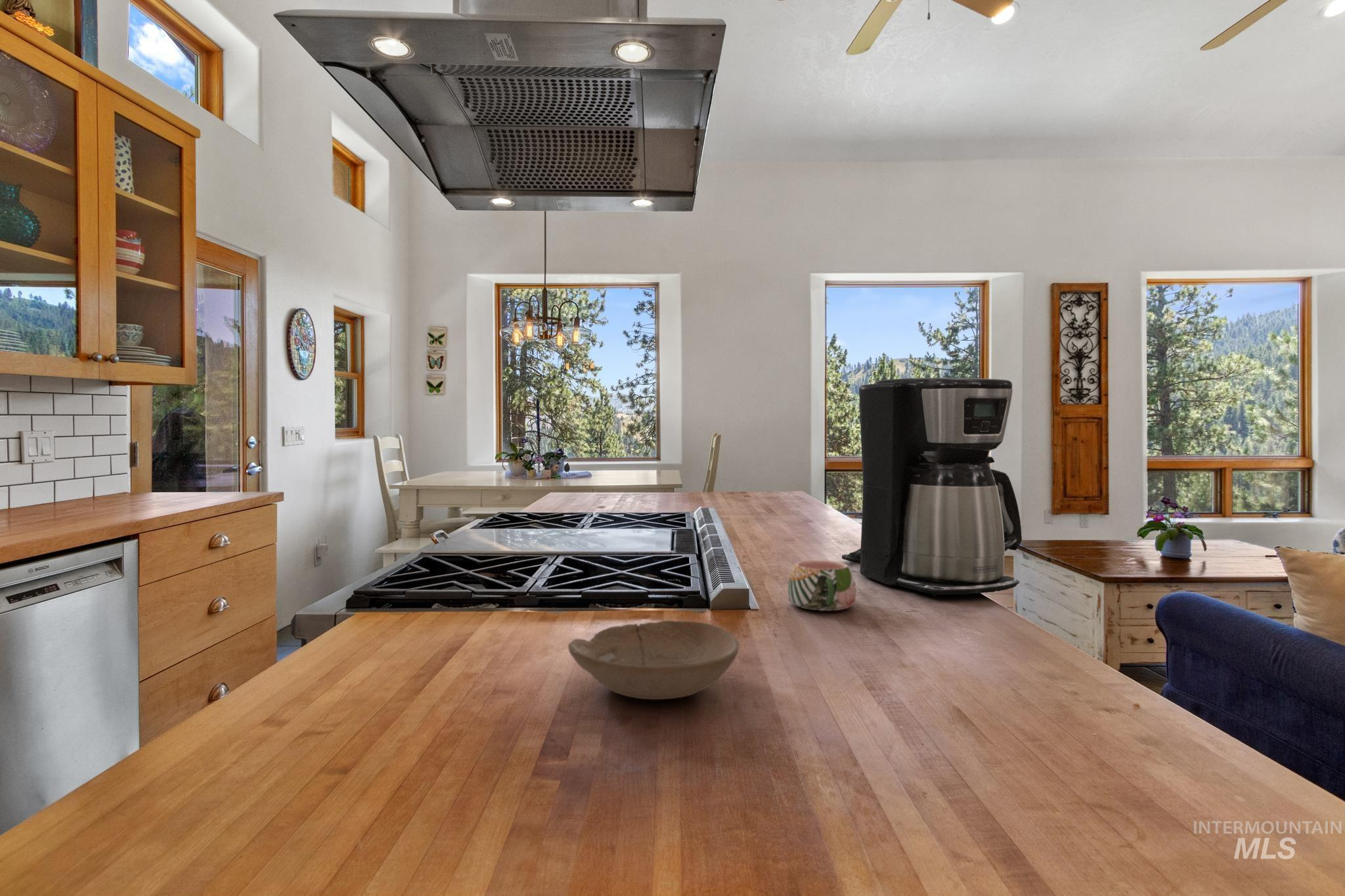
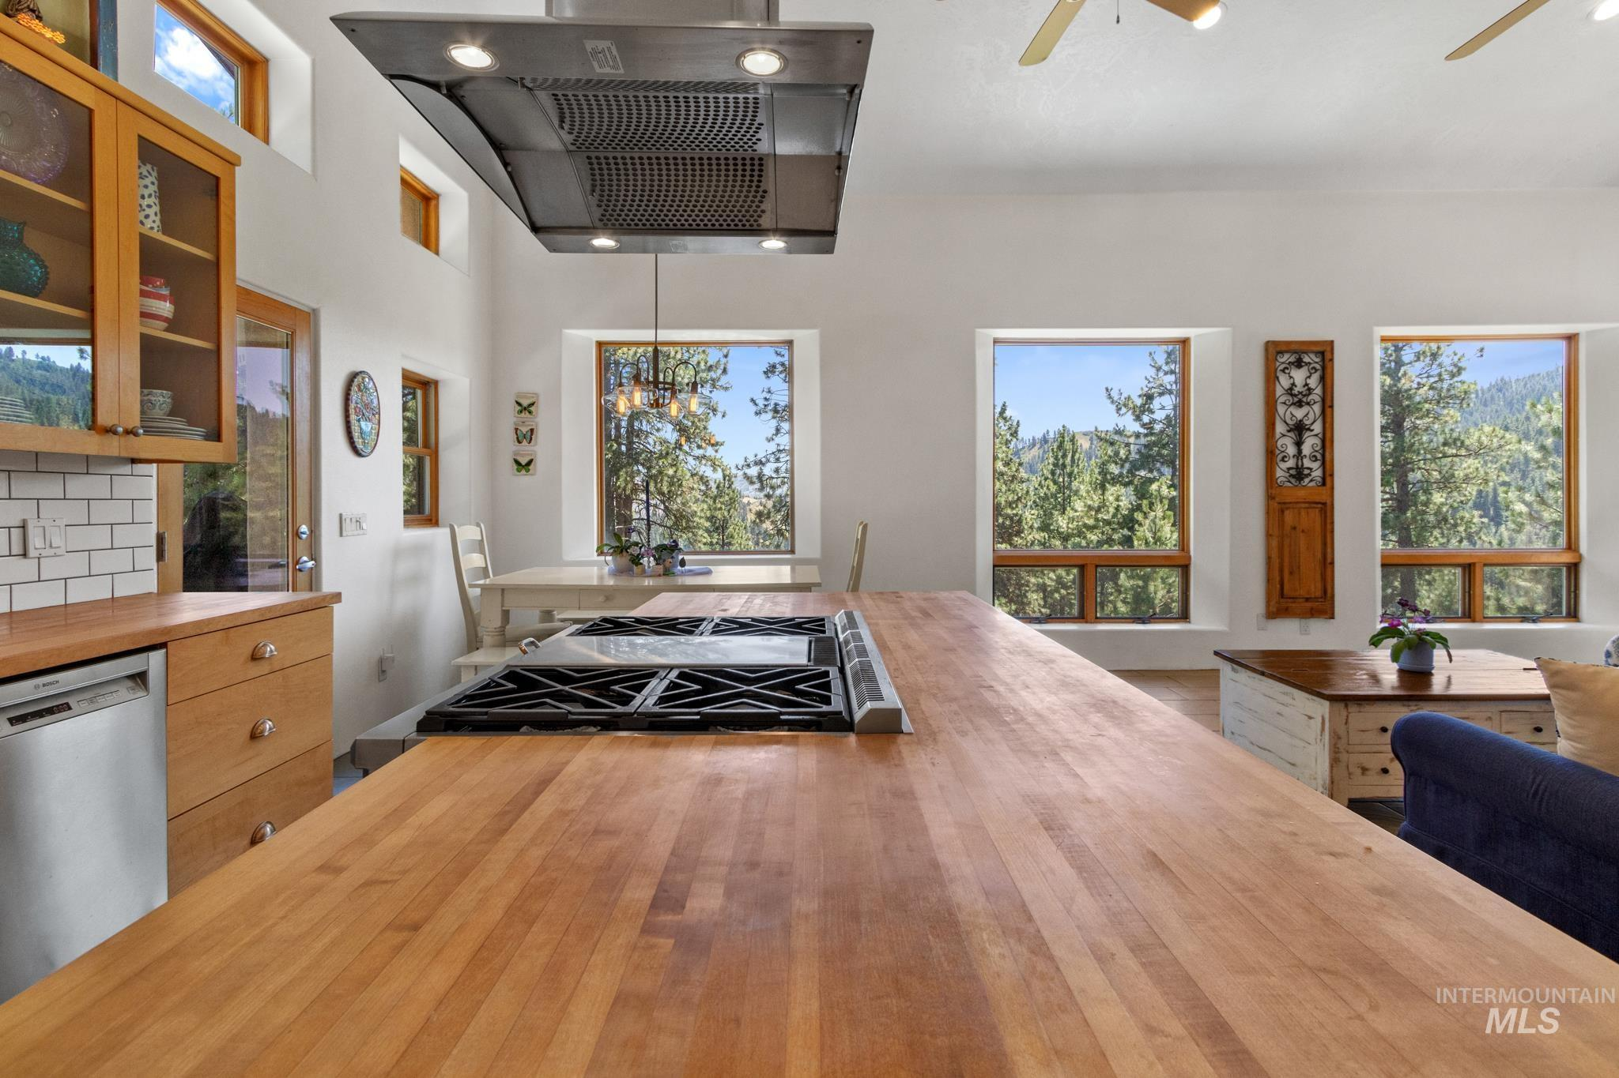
- coffee maker (933, 478)
- bowl (654, 664)
- mug (823, 586)
